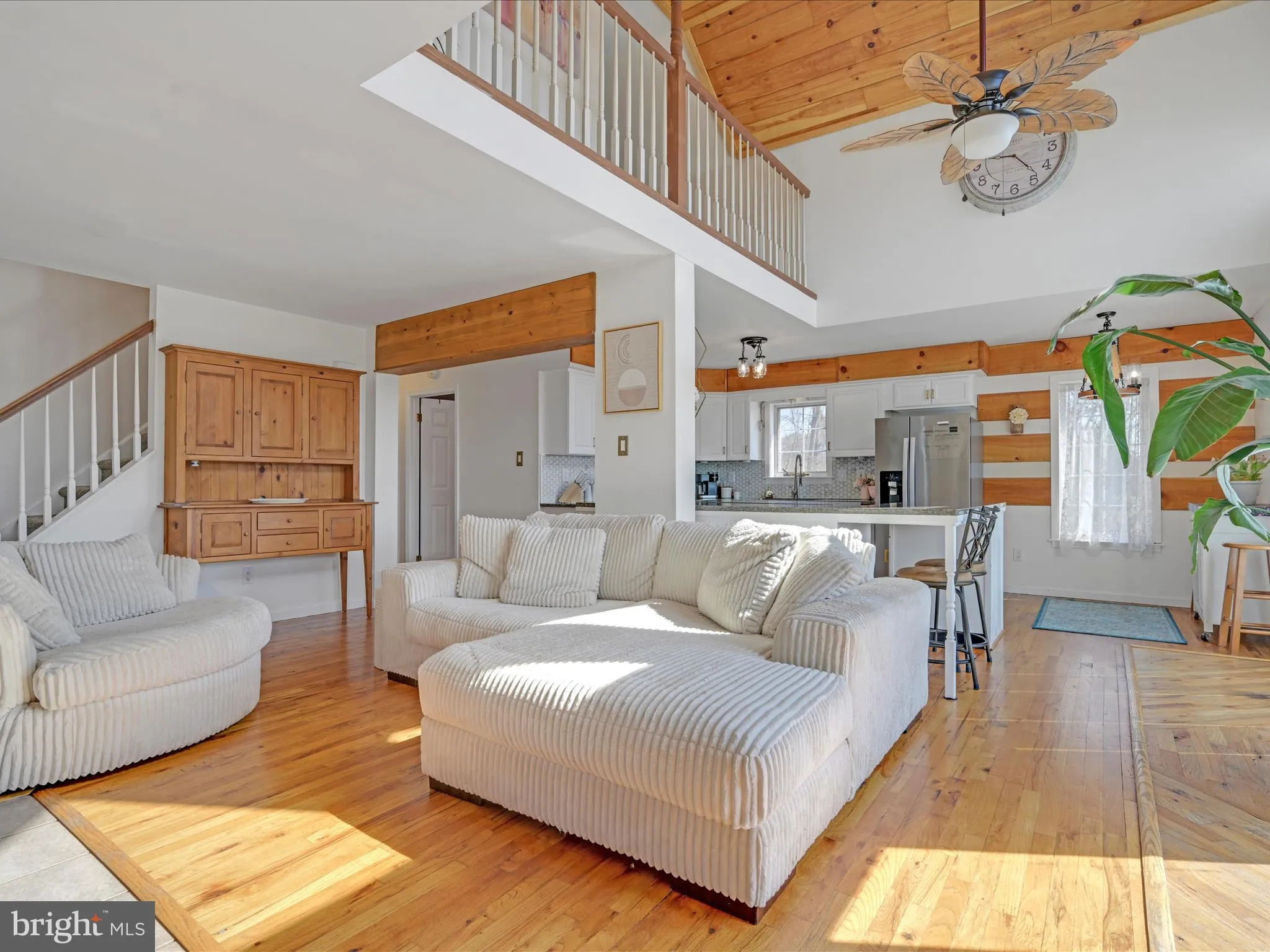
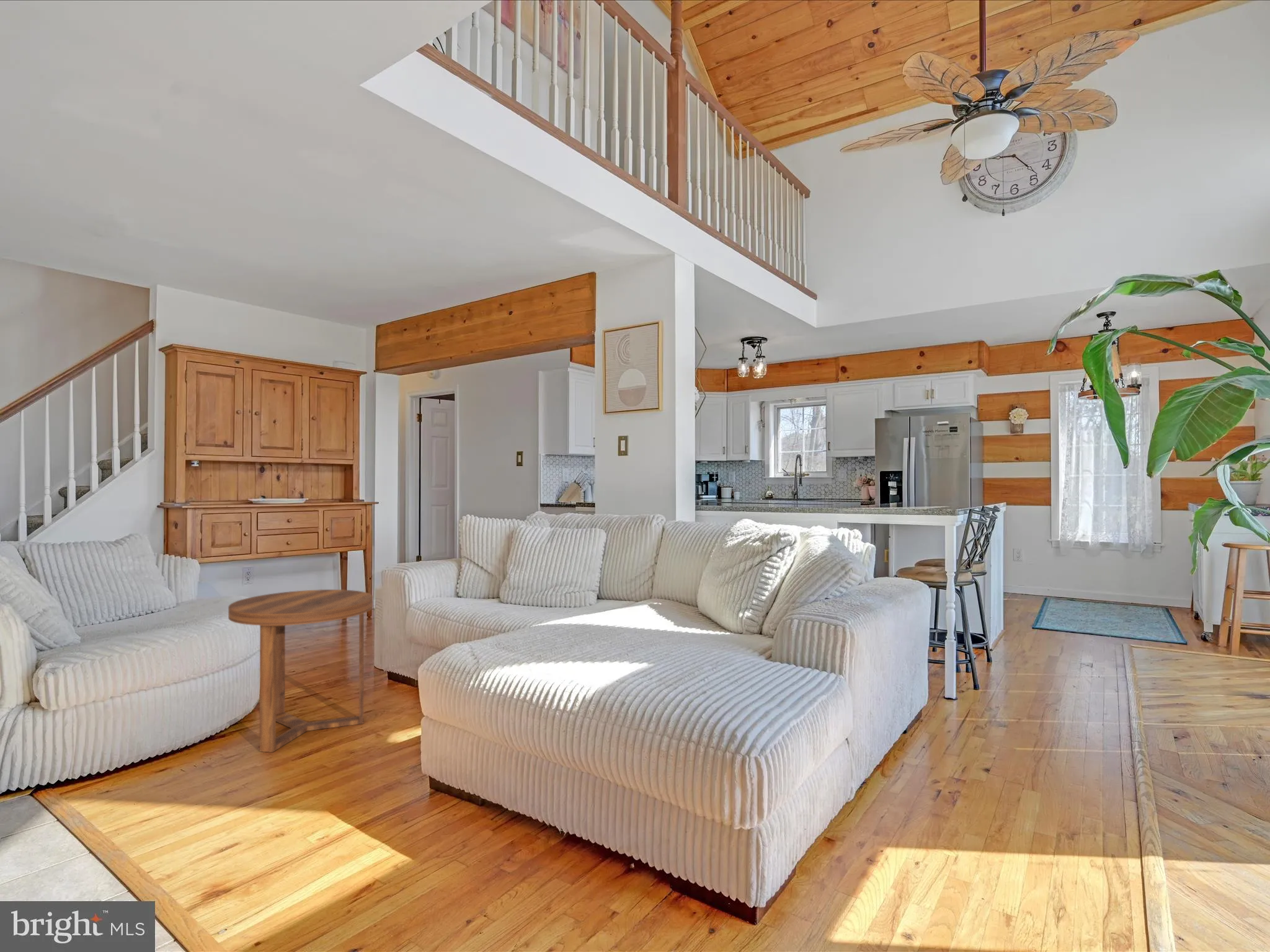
+ side table (285, 664)
